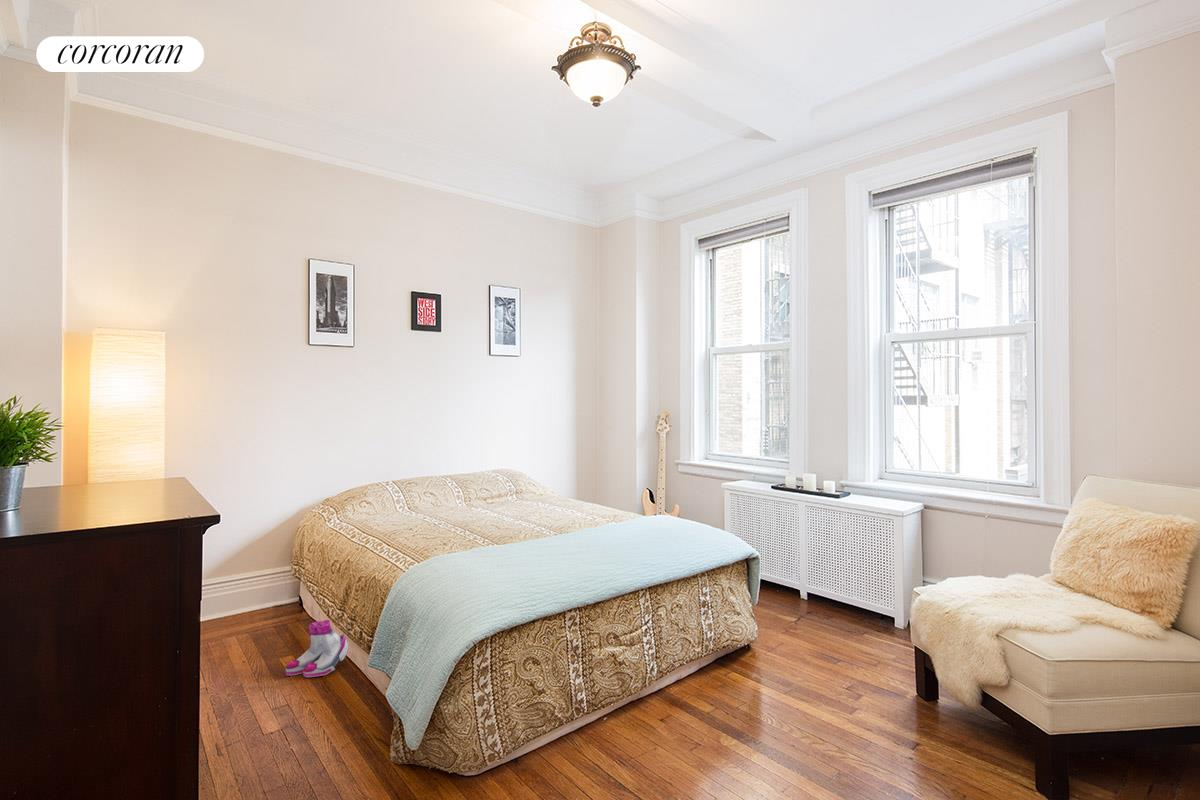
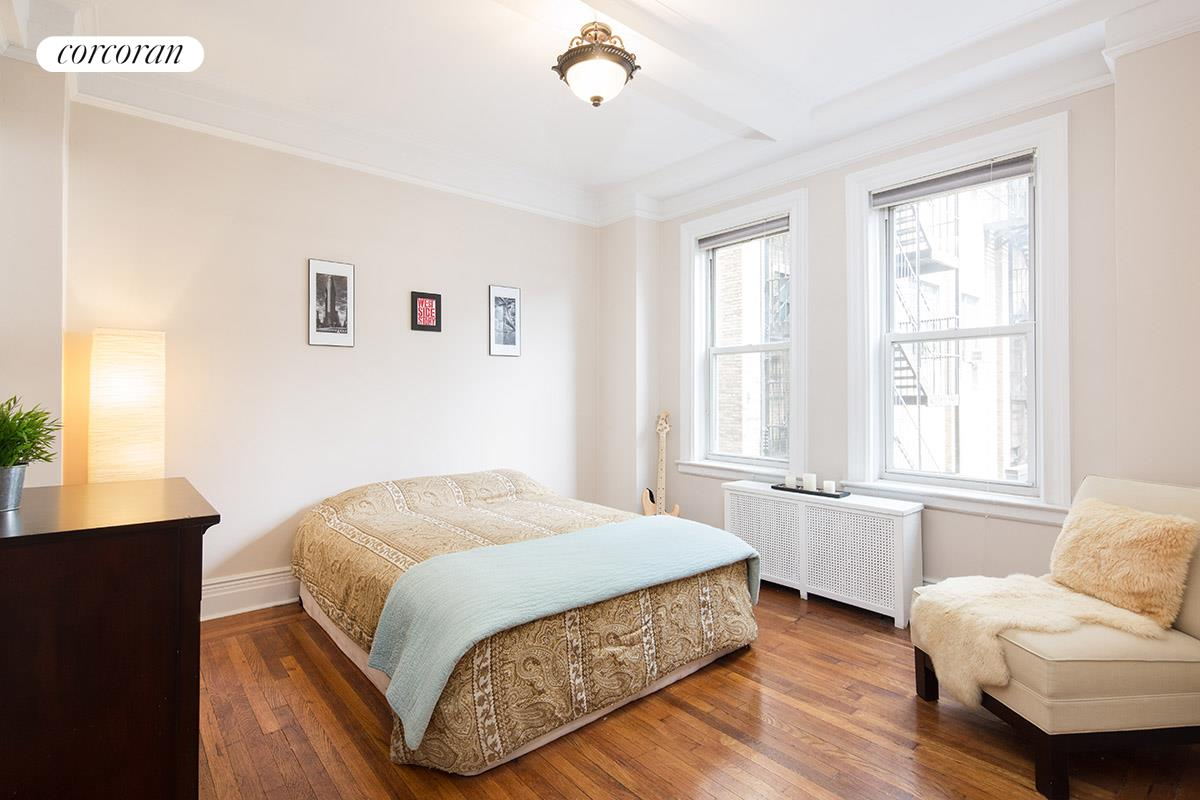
- boots (317, 644)
